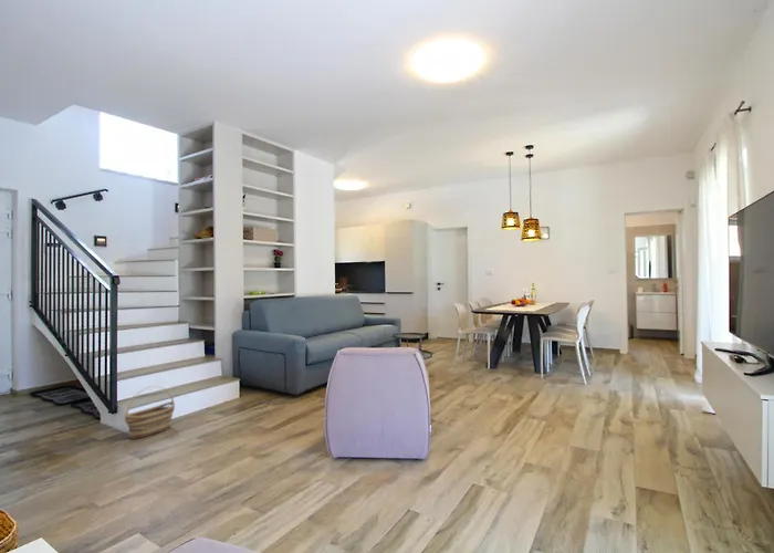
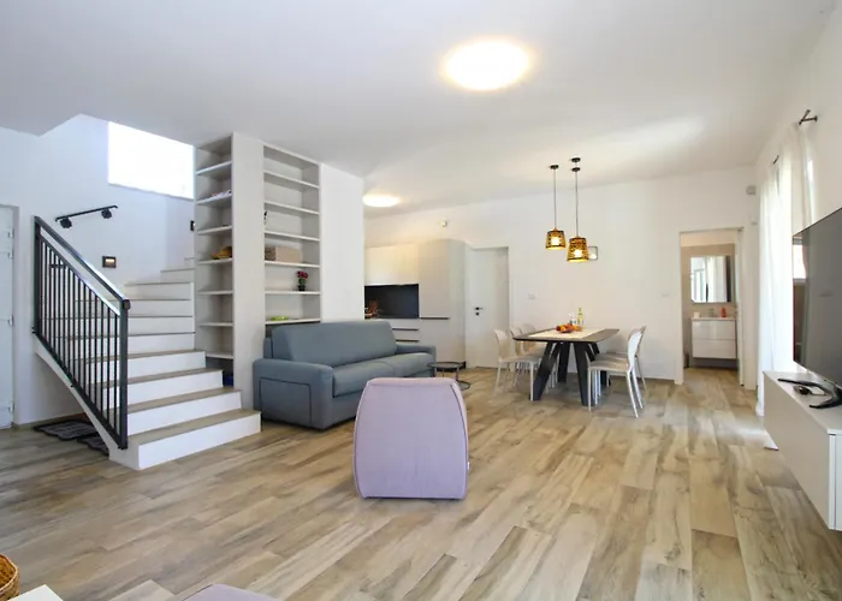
- basket (150, 409)
